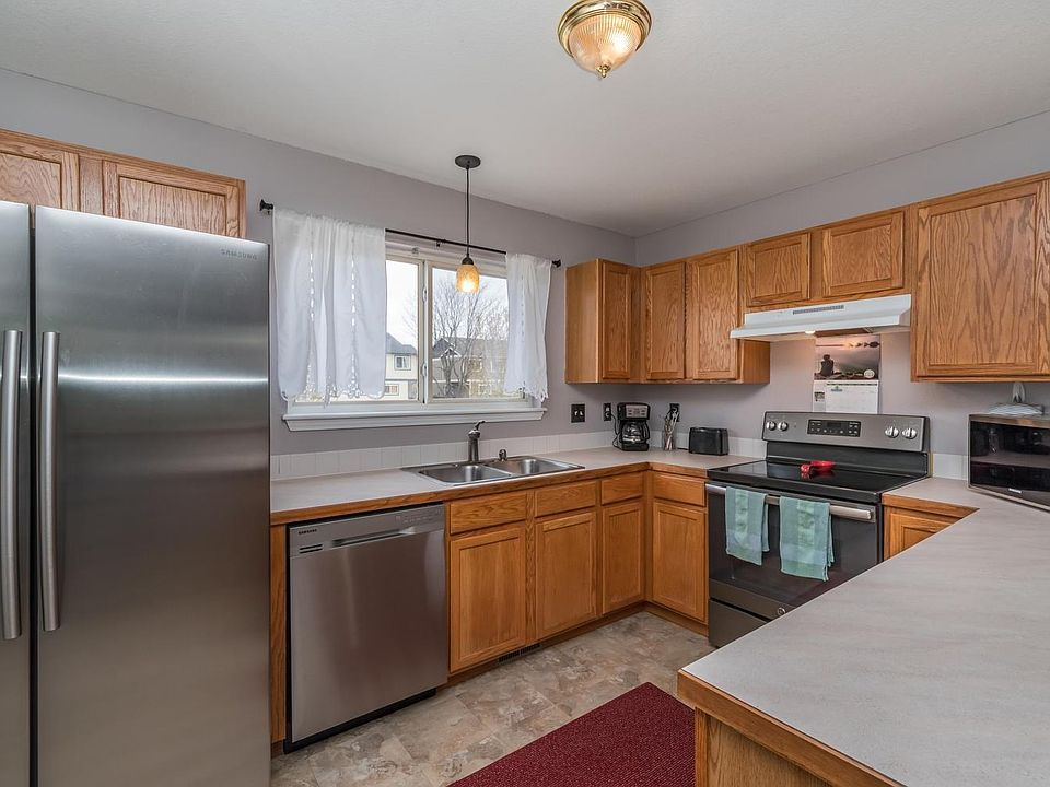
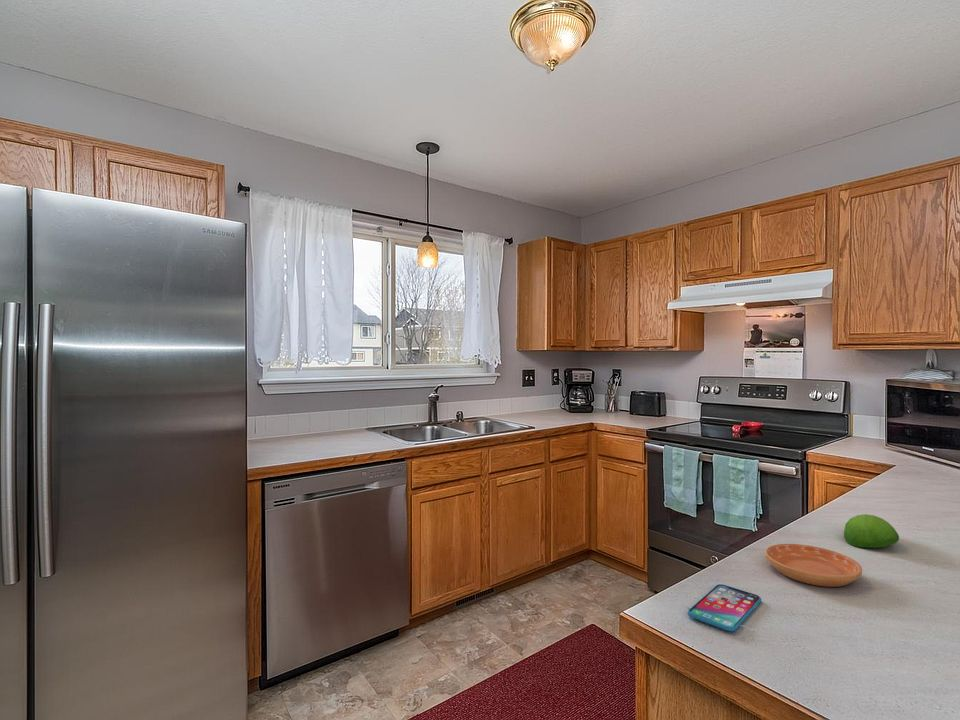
+ fruit (871, 527)
+ saucer (811, 565)
+ smartphone (725, 606)
